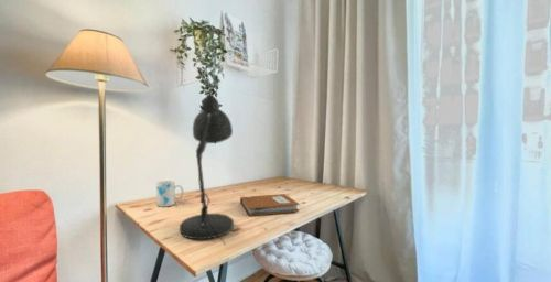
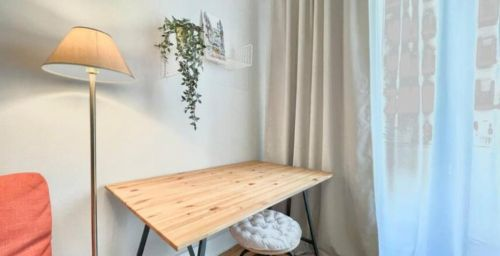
- notebook (269, 203)
- mug (170, 193)
- desk lamp (201, 160)
